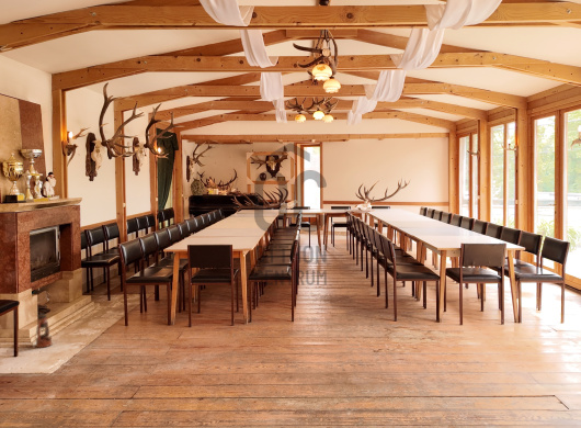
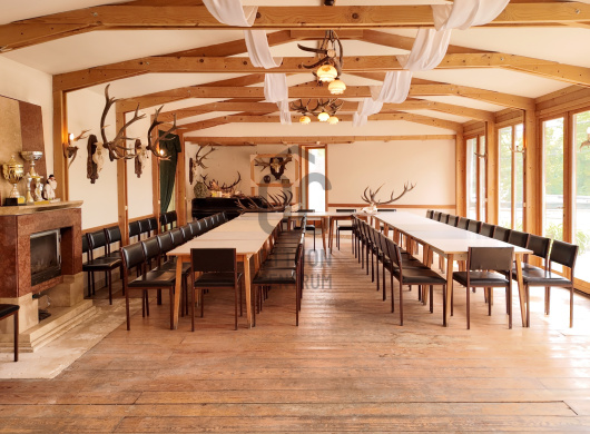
- lantern (43, 327)
